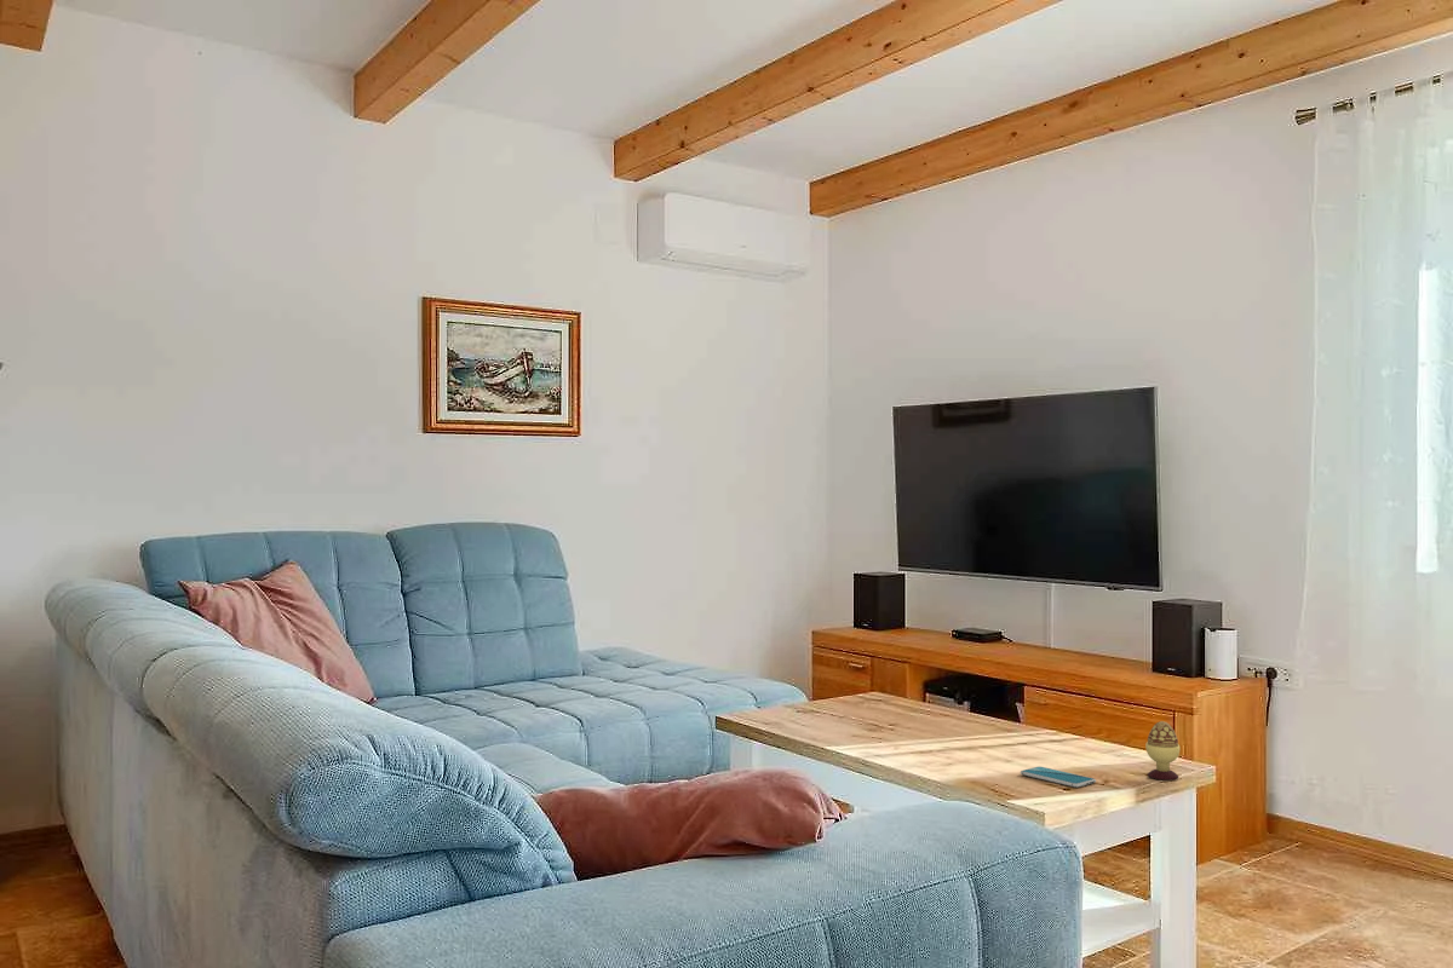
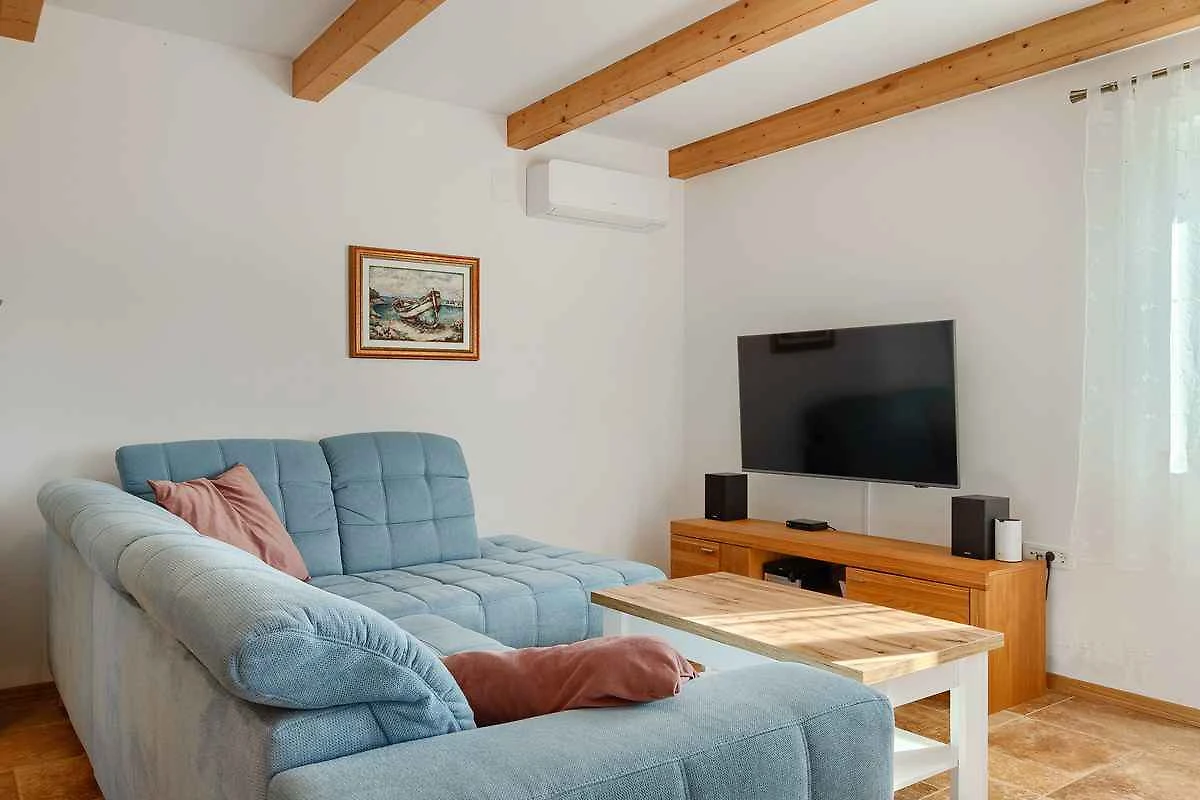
- smartphone (1057, 776)
- decorative egg (1162, 749)
